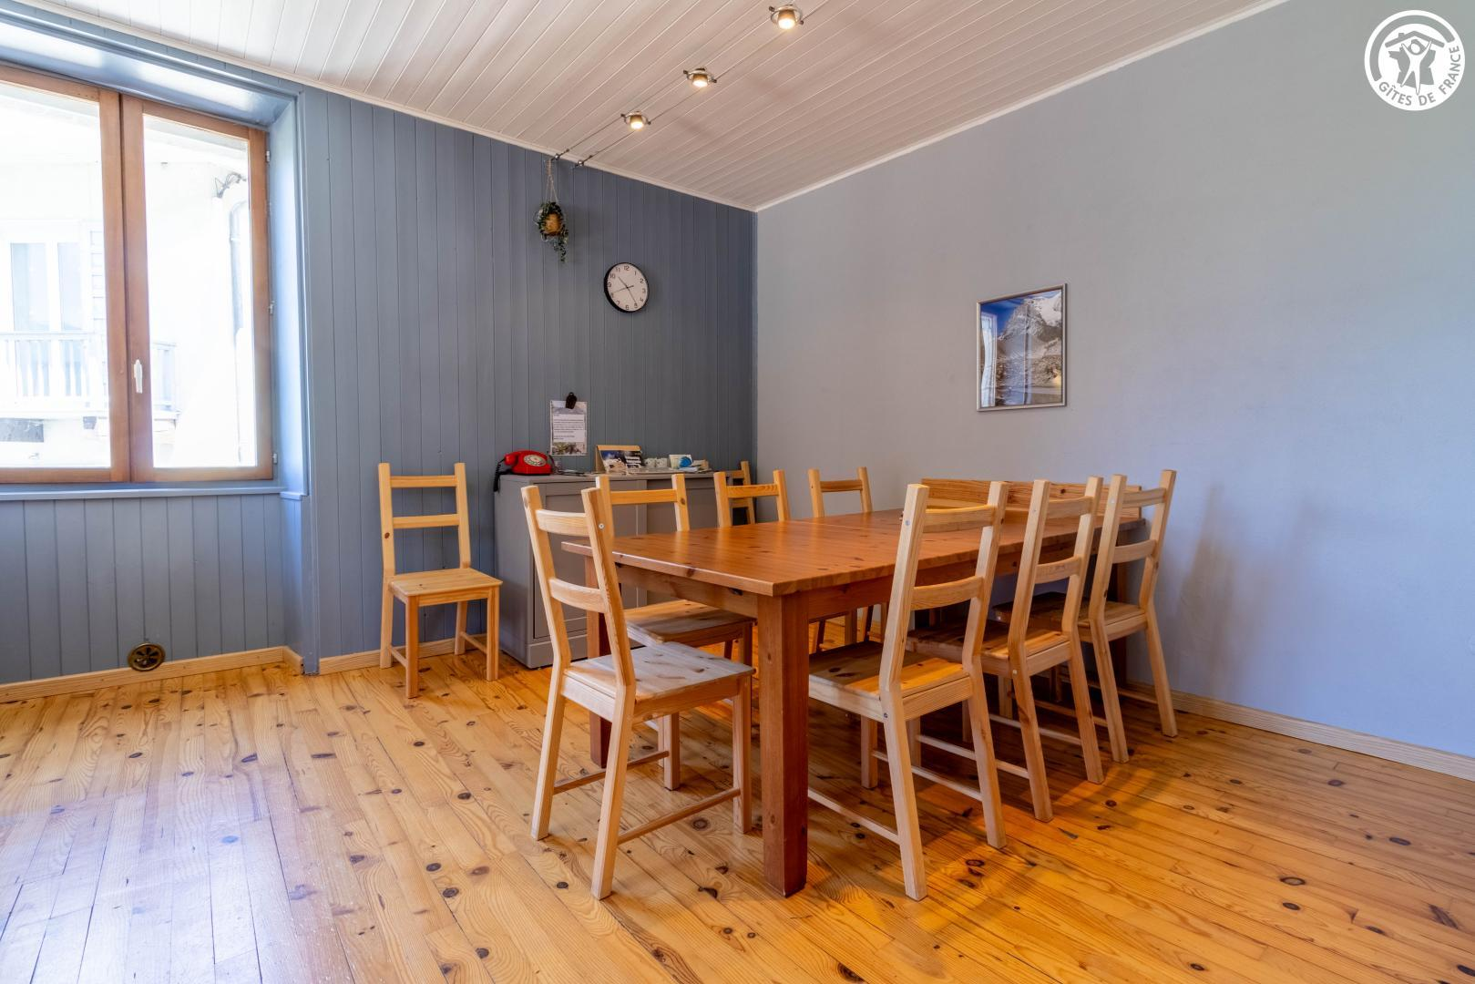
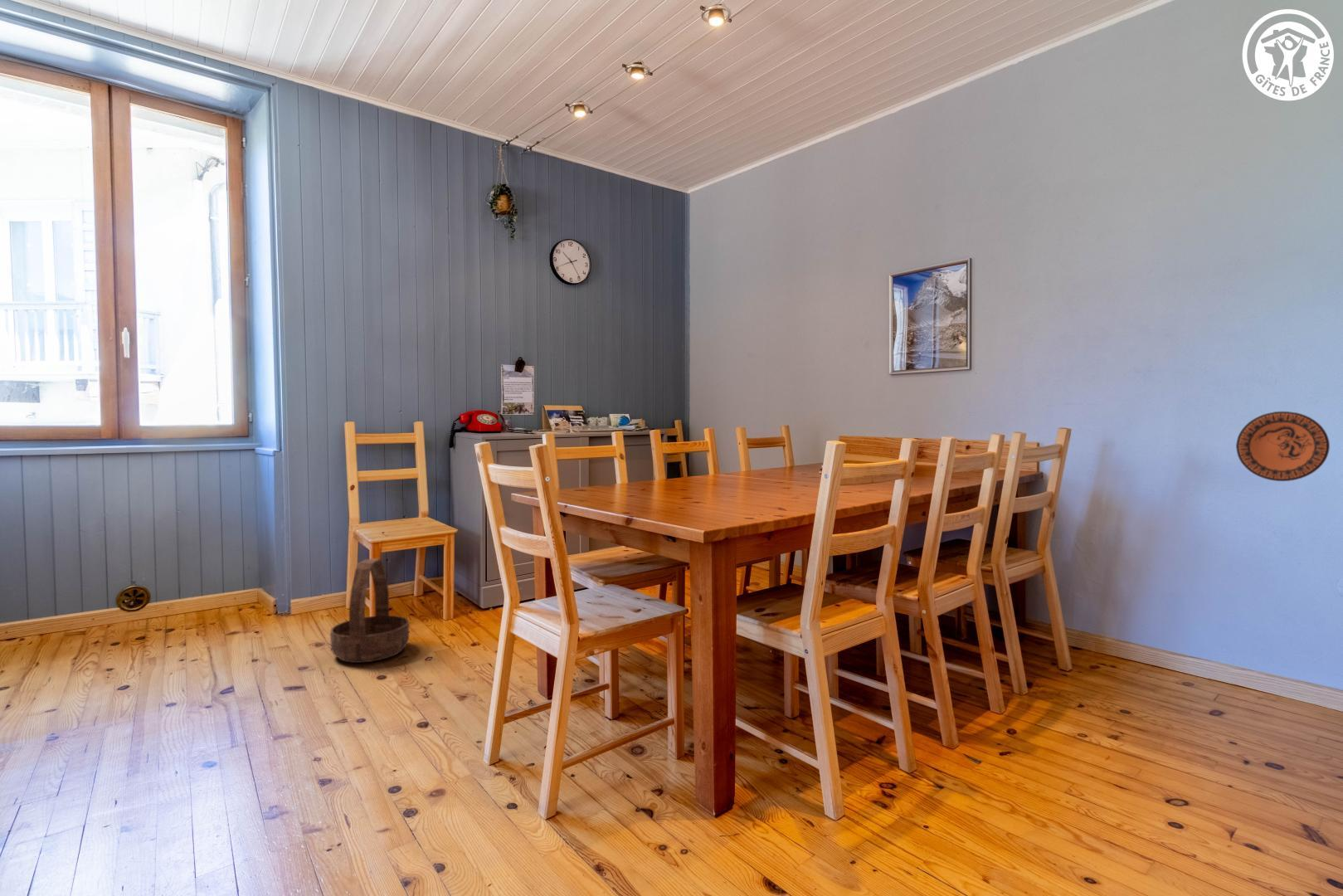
+ decorative plate (1281, 446)
+ basket (375, 606)
